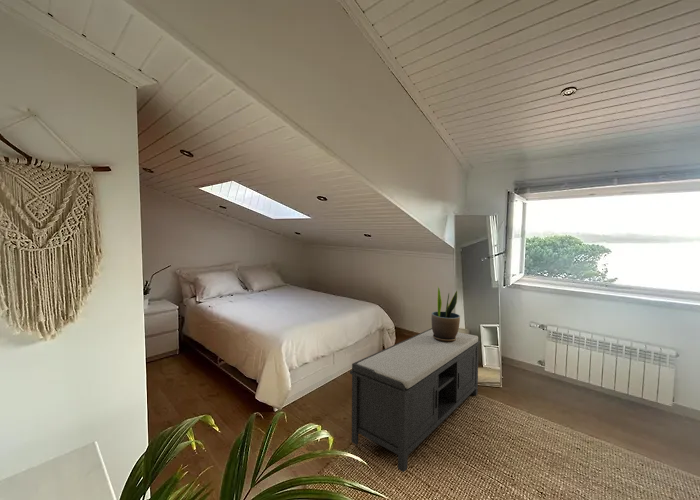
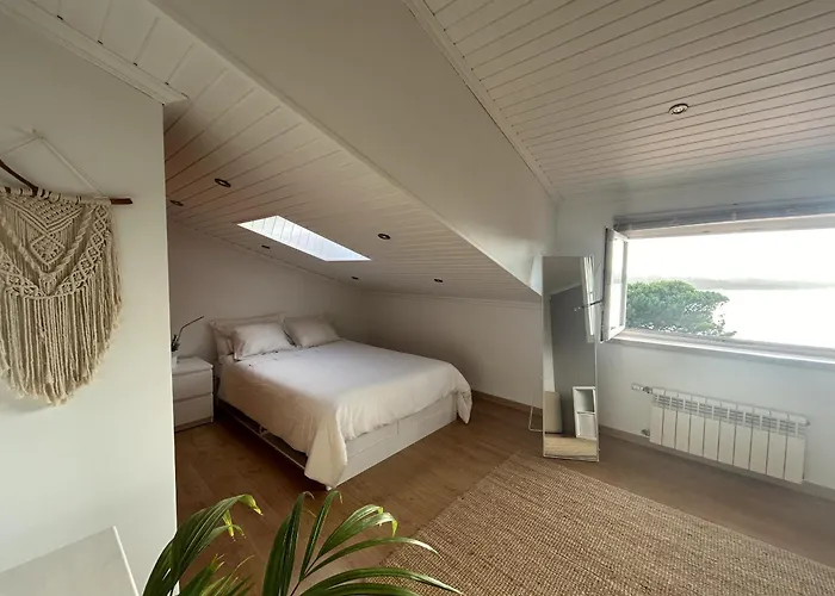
- potted plant (445, 313)
- bench (423, 381)
